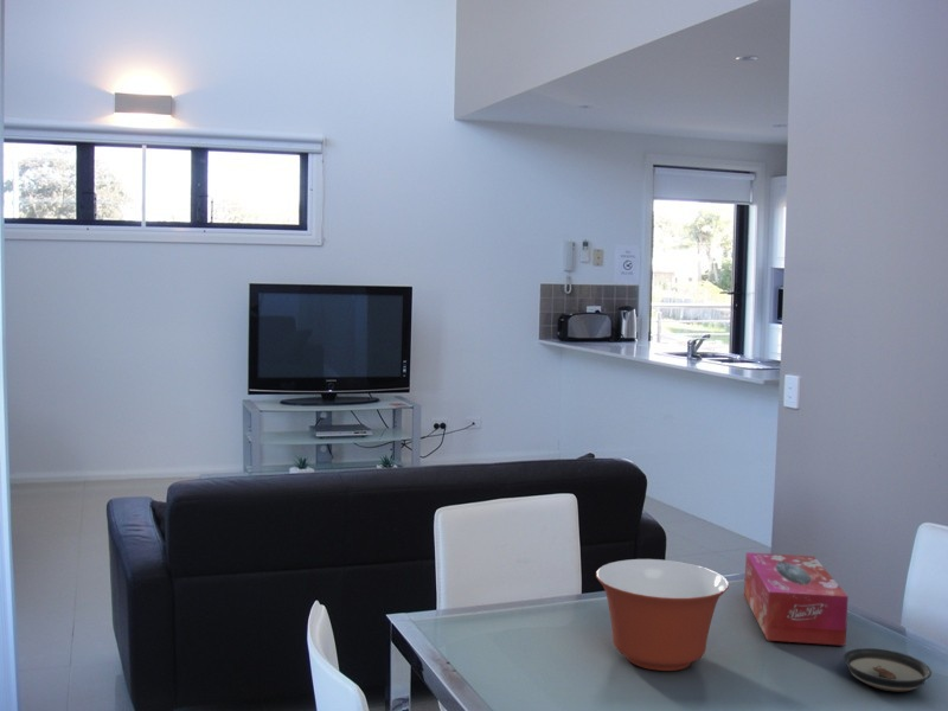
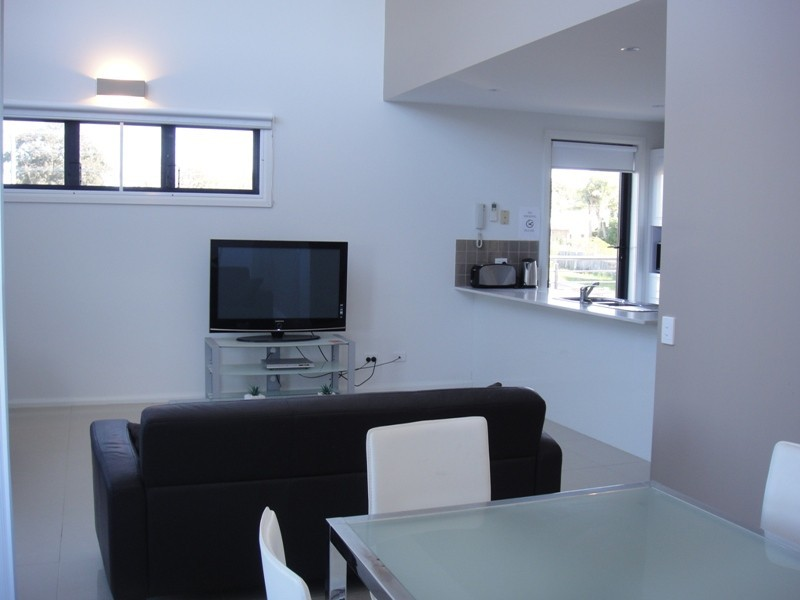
- tissue box (792, 595)
- saucer (885, 673)
- mixing bowl (659, 617)
